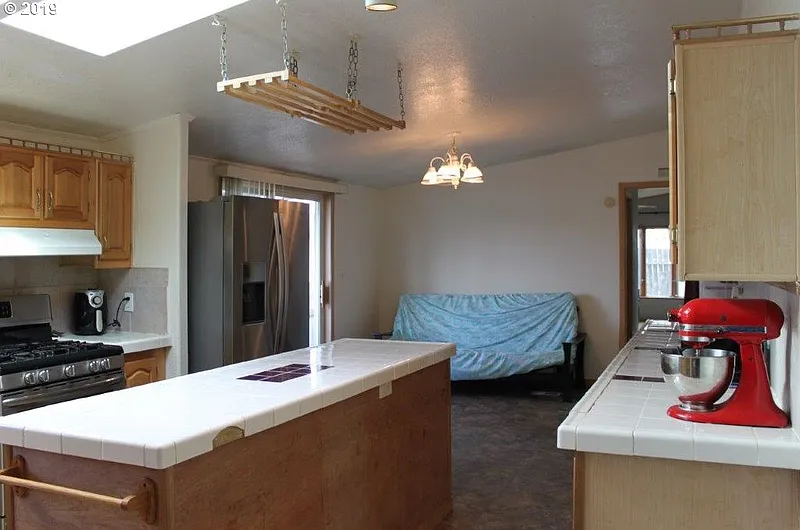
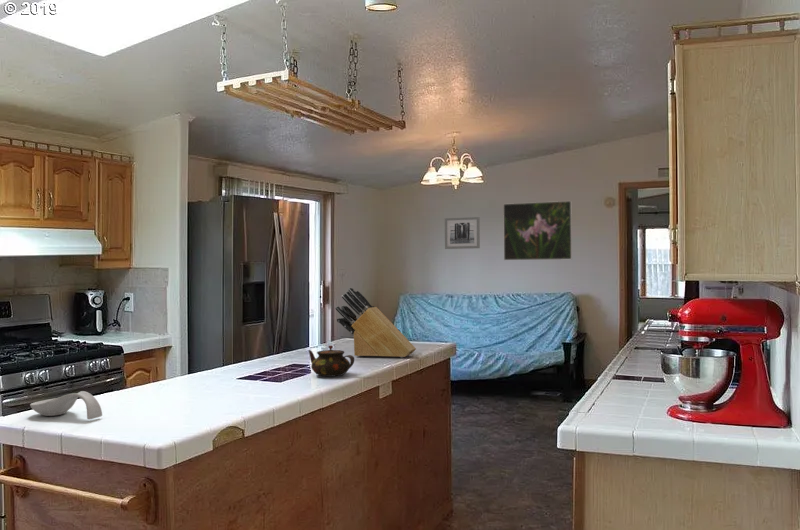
+ knife block (375, 321)
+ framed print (537, 231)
+ wall art (462, 233)
+ spoon rest (67, 403)
+ teapot (330, 360)
